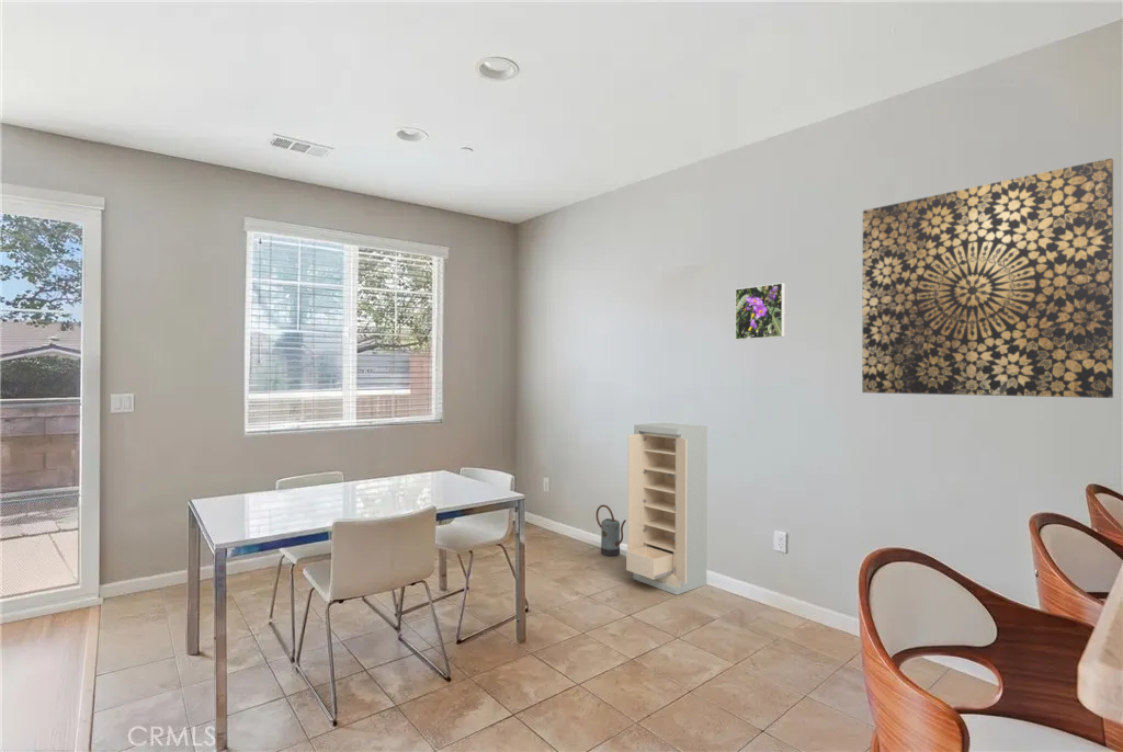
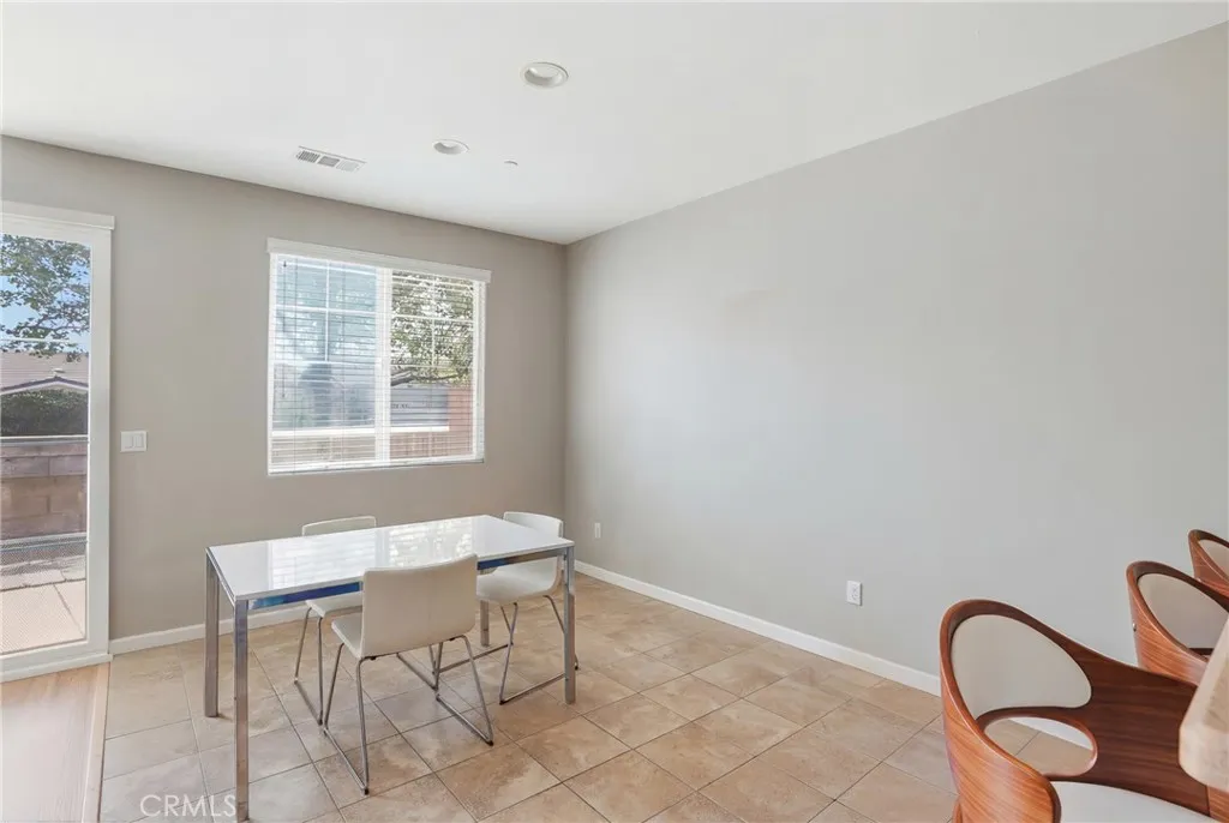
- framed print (759, 312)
- storage cabinet (668, 505)
- wall art (971, 292)
- watering can (610, 529)
